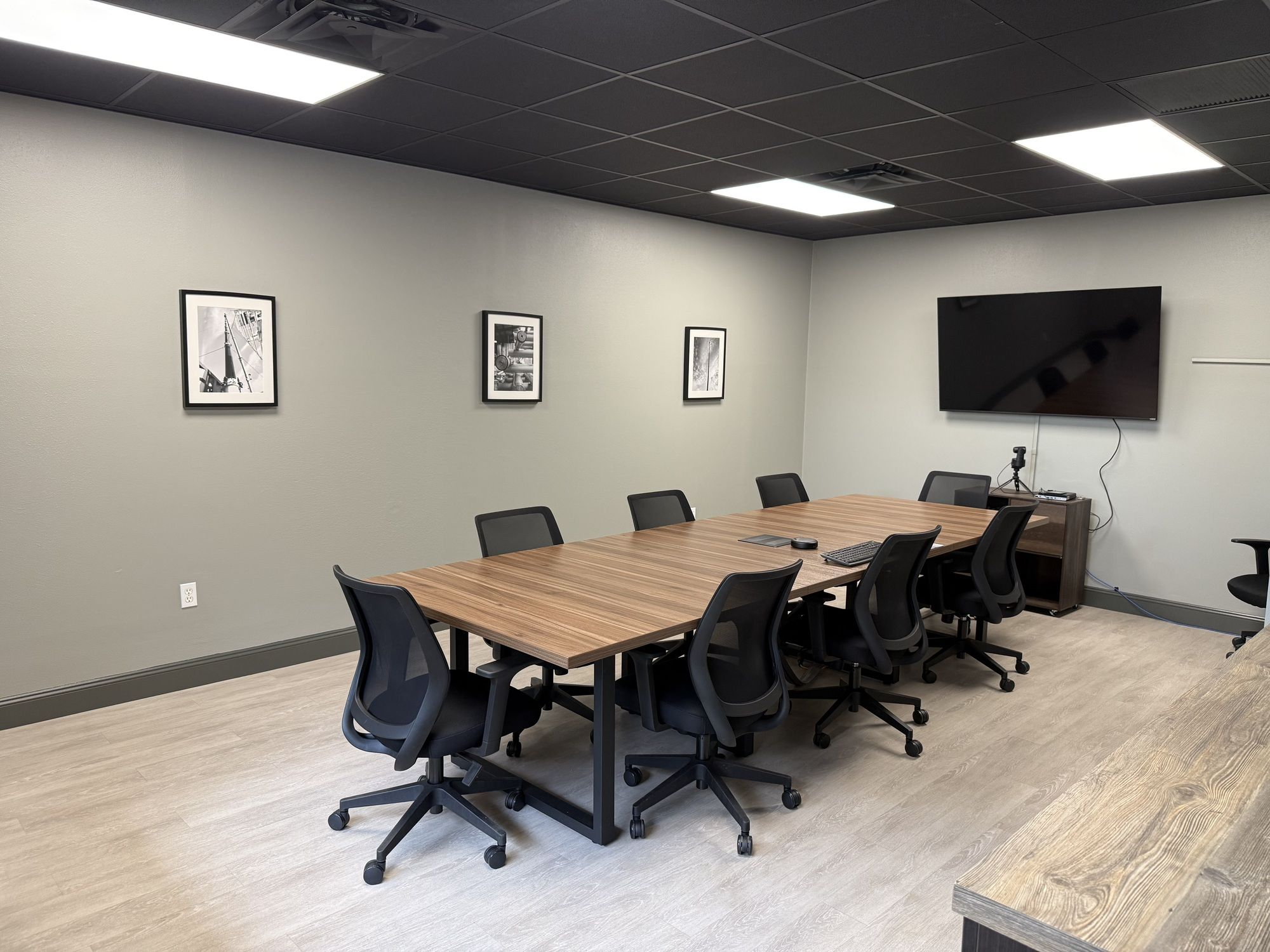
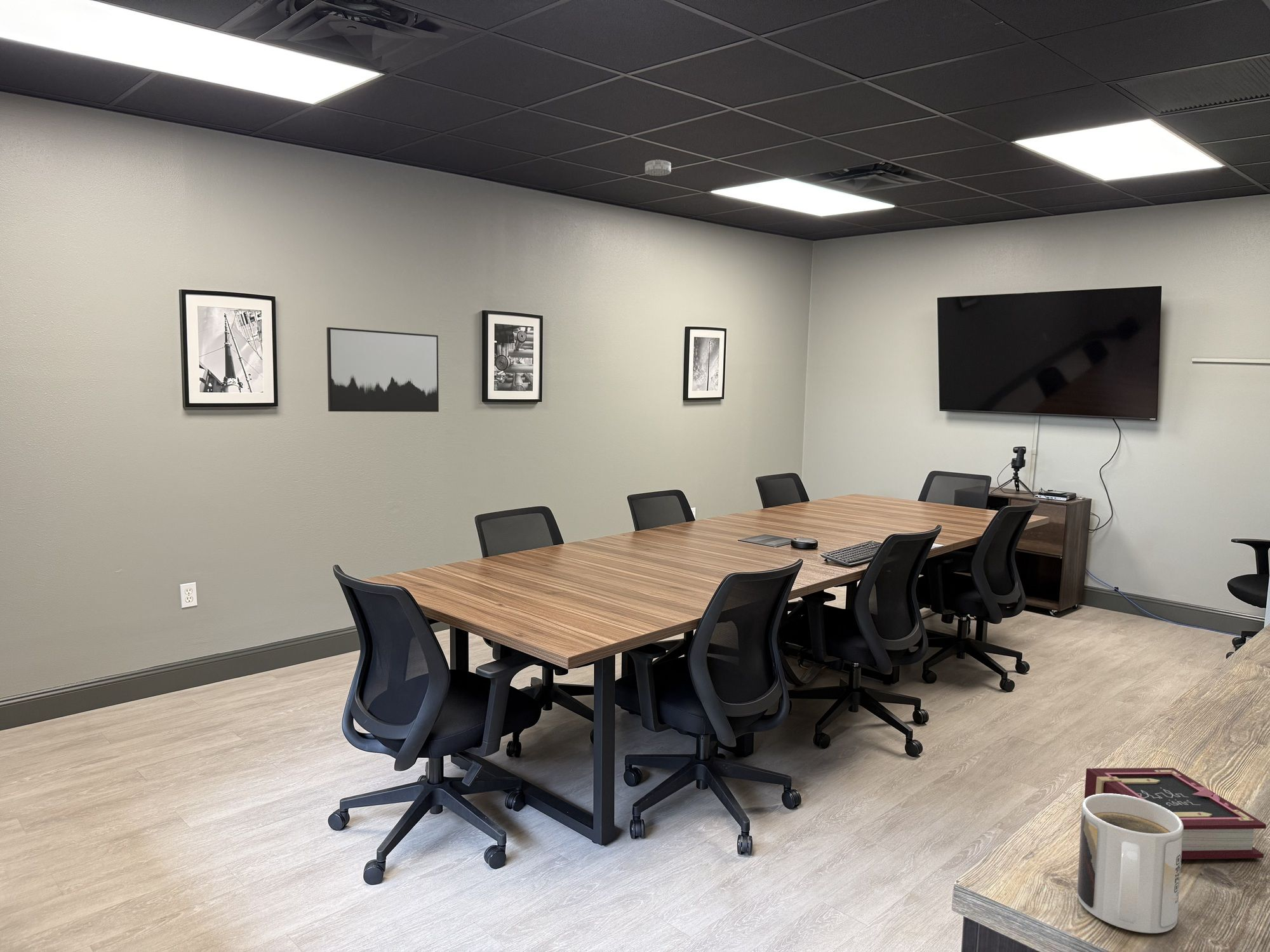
+ wall art (385, 371)
+ book (1167, 809)
+ smoke detector (658, 167)
+ mug (1125, 864)
